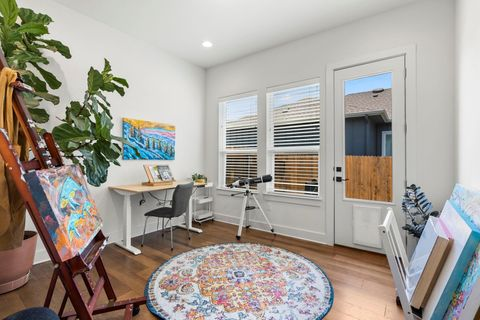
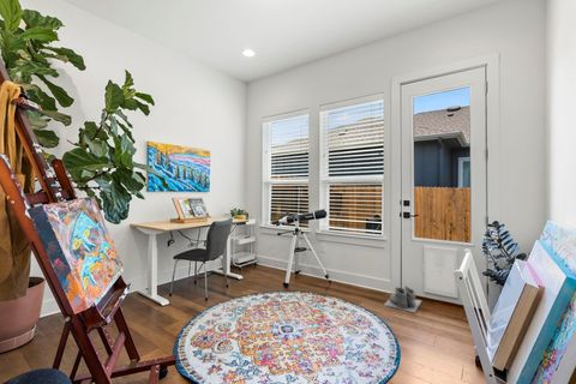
+ boots (403, 294)
